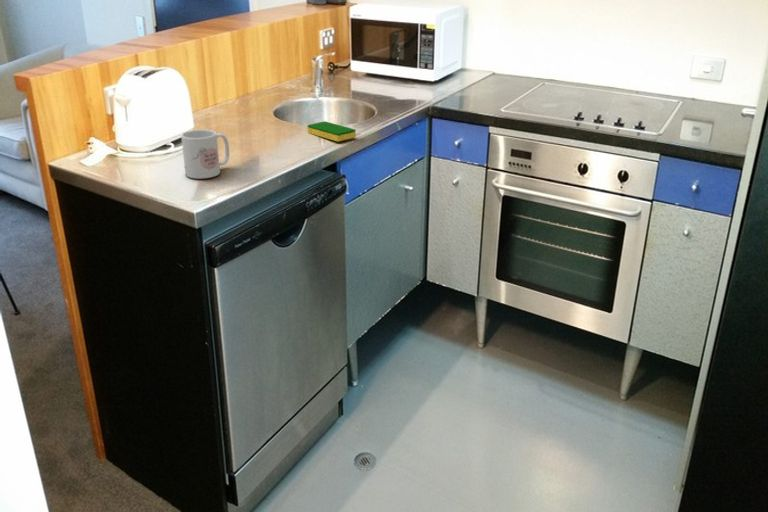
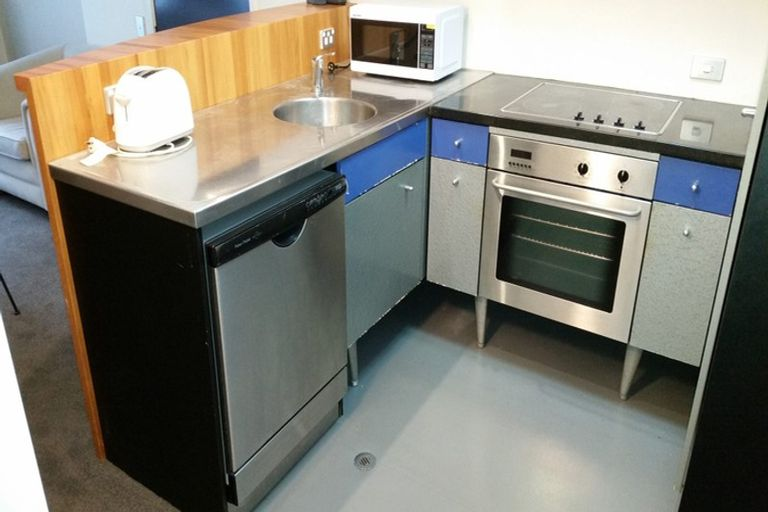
- mug (207, 152)
- dish sponge (331, 131)
